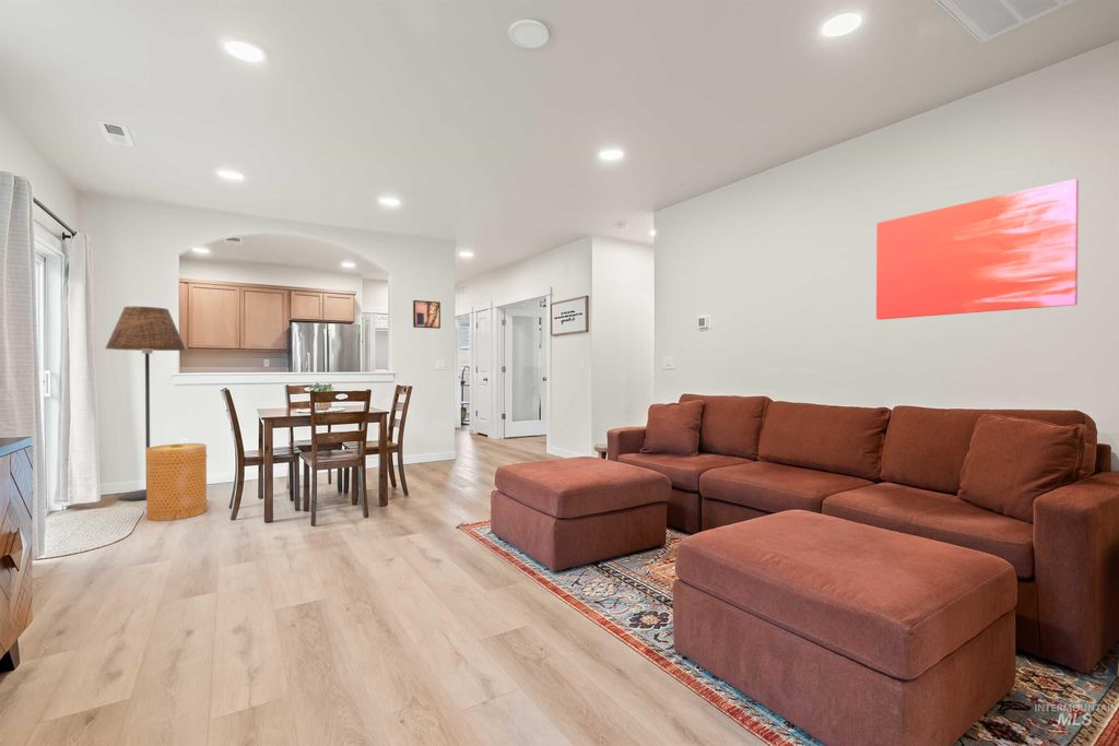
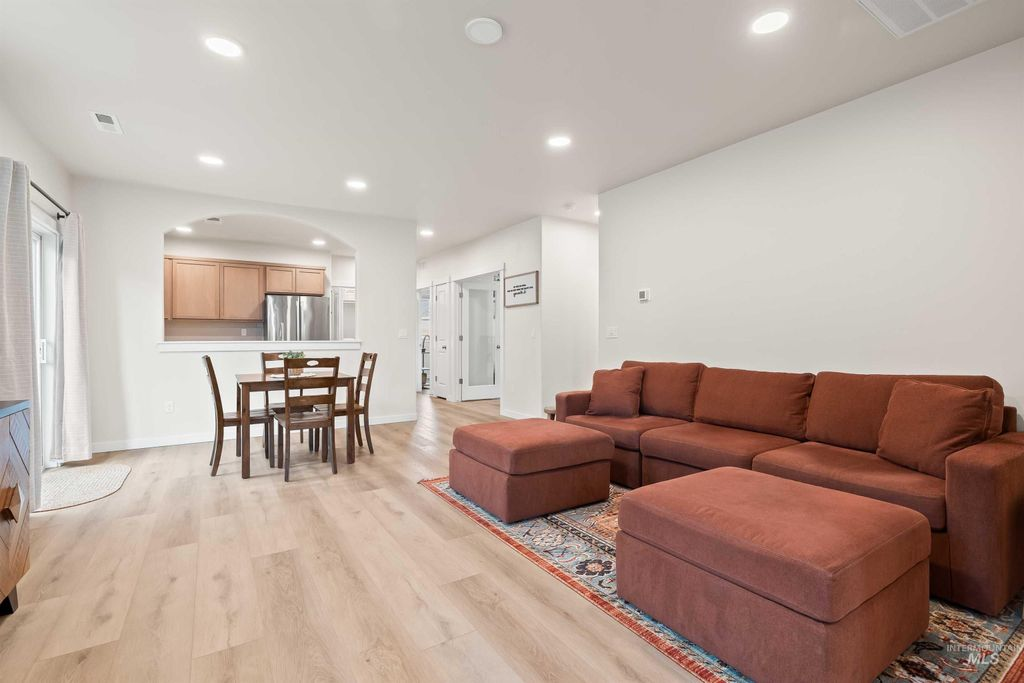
- floor lamp (148, 402)
- wall art (964, 258)
- basket (177, 479)
- wall art (426, 315)
